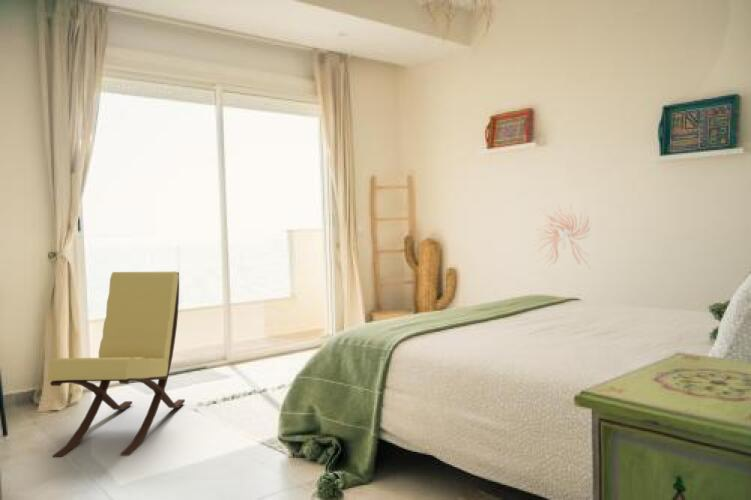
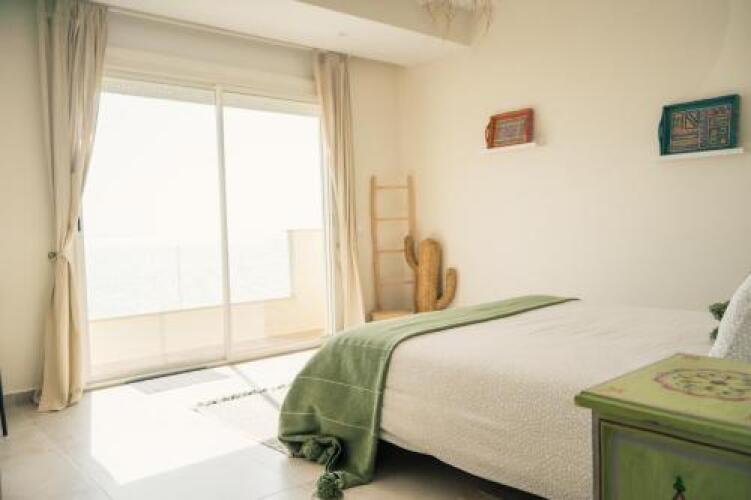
- lounge chair (123, 352)
- wall sculpture (560, 236)
